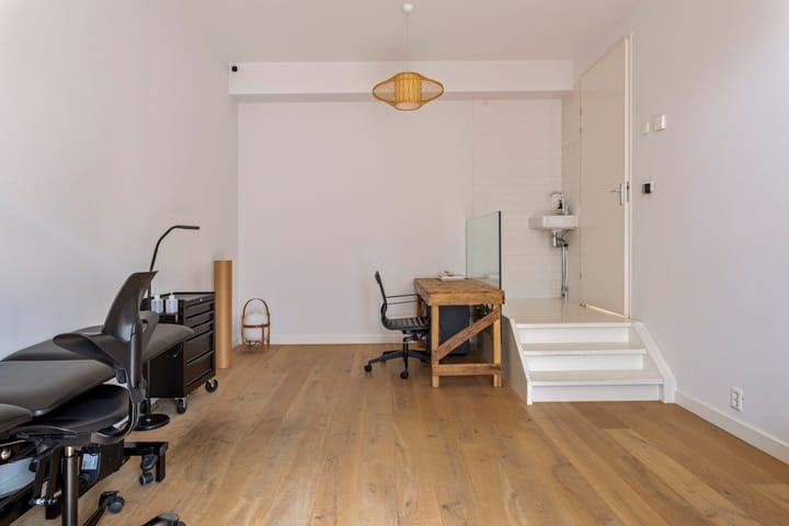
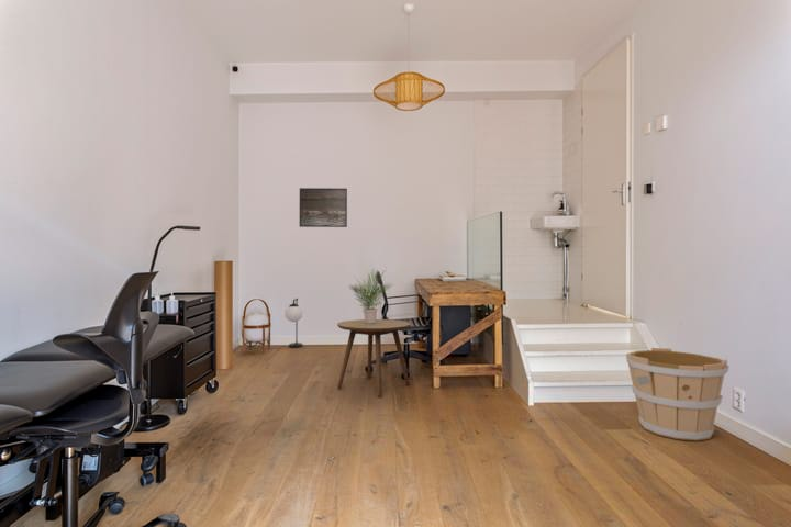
+ side table (376, 355)
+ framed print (323, 208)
+ lamp (296, 323)
+ potted plant (371, 295)
+ wooden bucket (675, 392)
